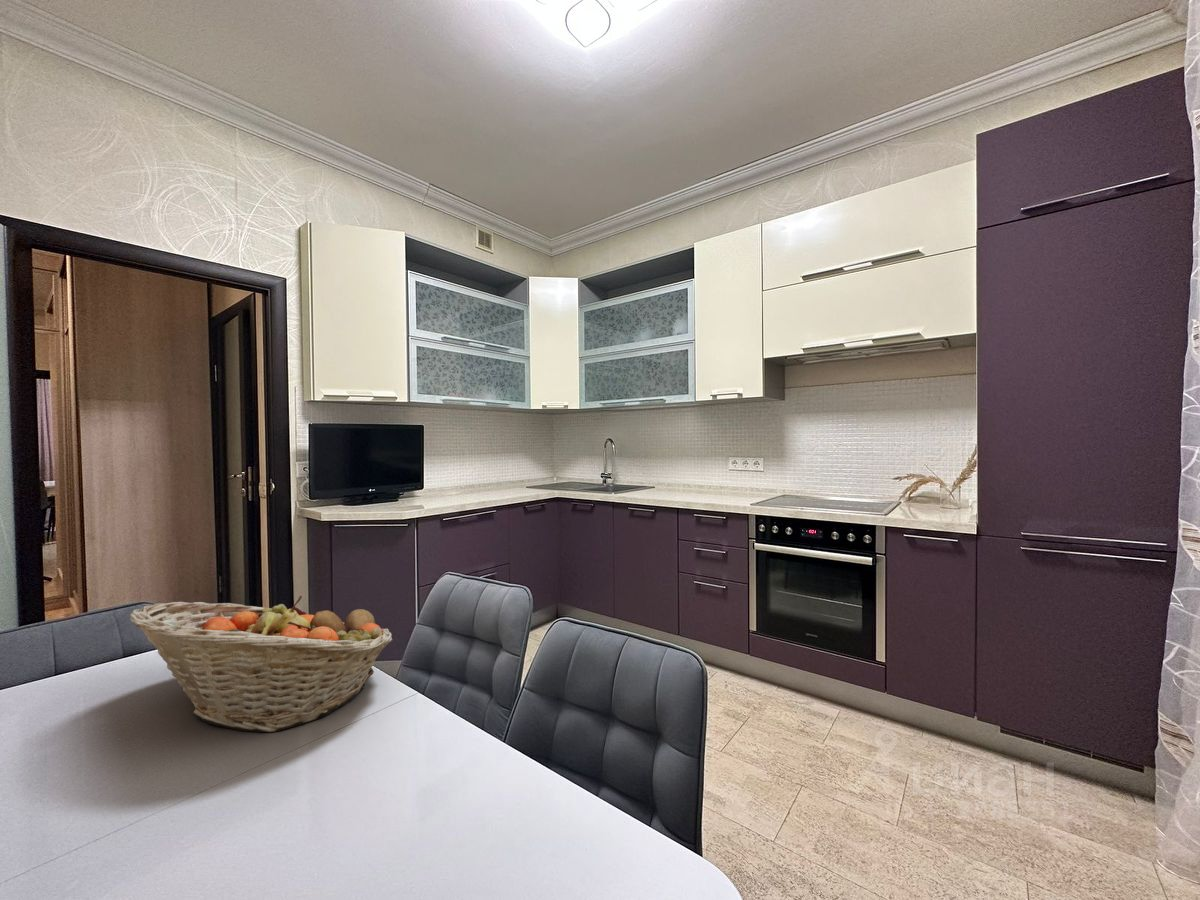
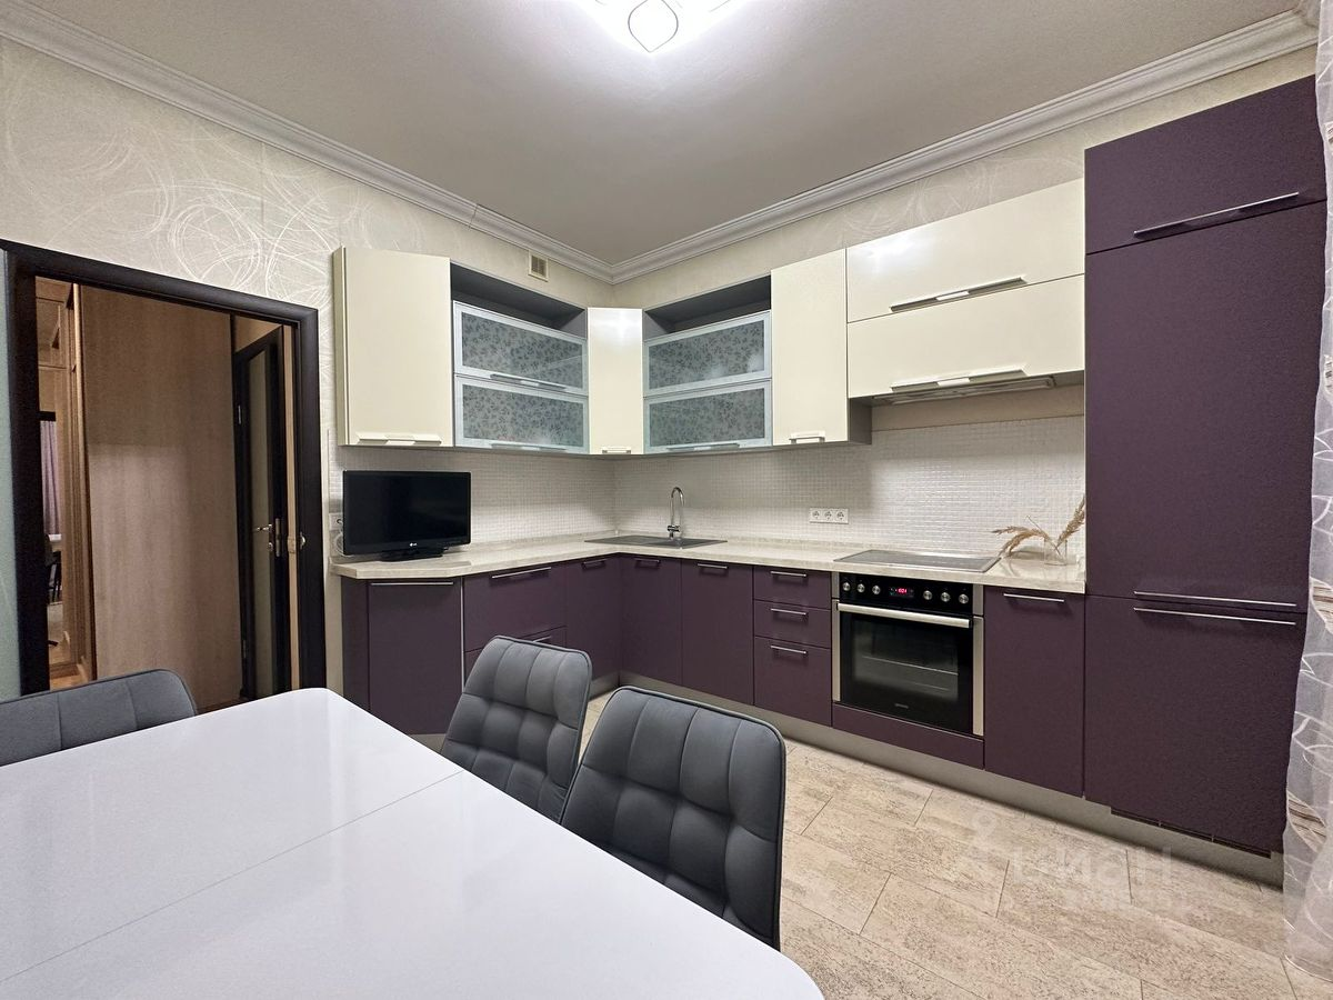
- fruit basket (271, 643)
